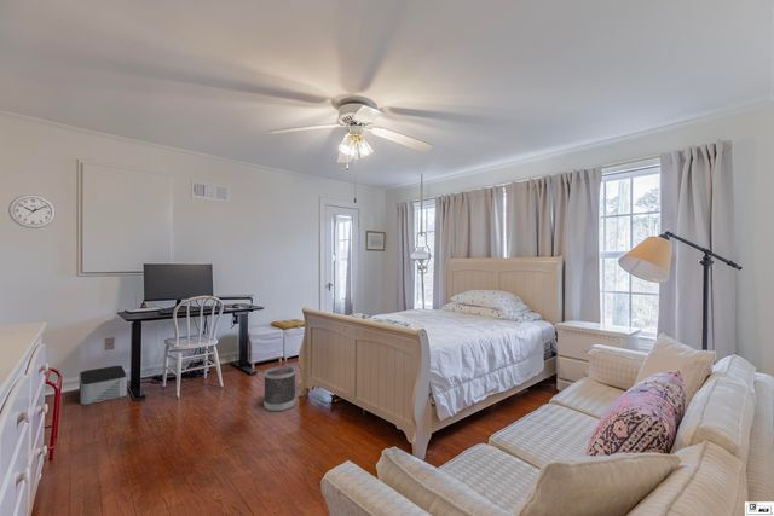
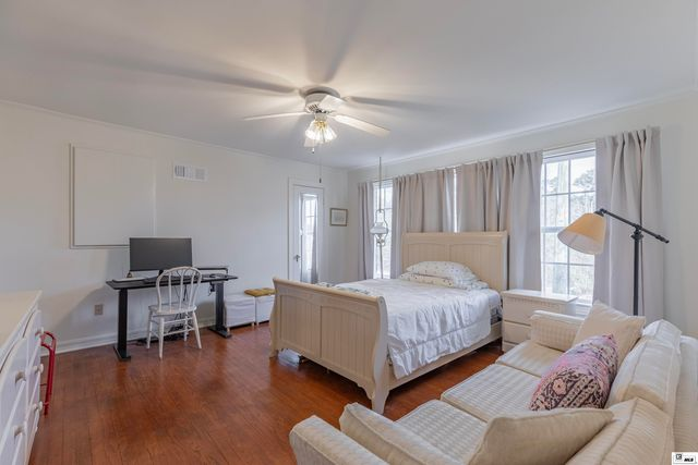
- wastebasket (279, 387)
- storage bin (103, 383)
- wall clock (33, 211)
